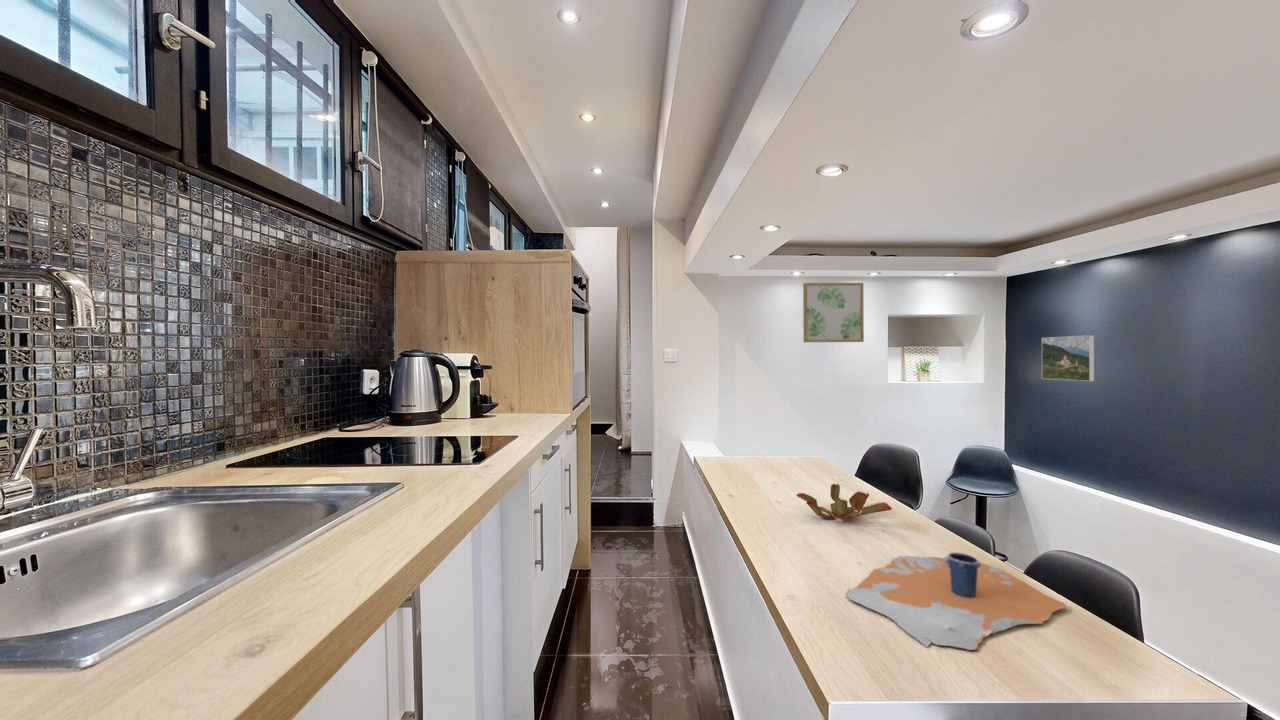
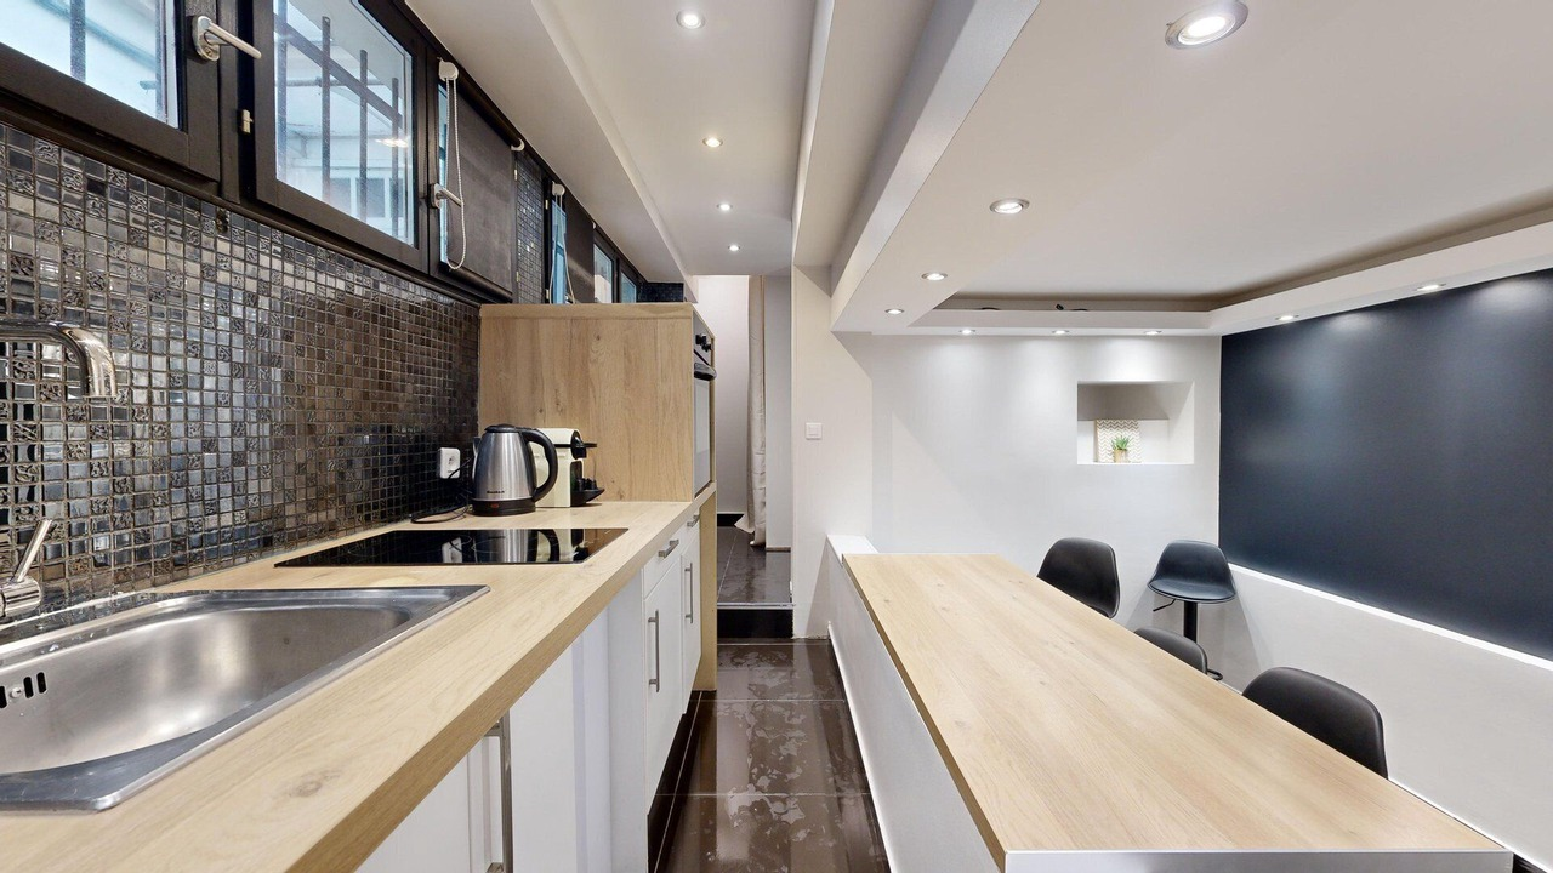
- cup (952, 578)
- plant (840, 502)
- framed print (1066, 358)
- wall art (833, 312)
